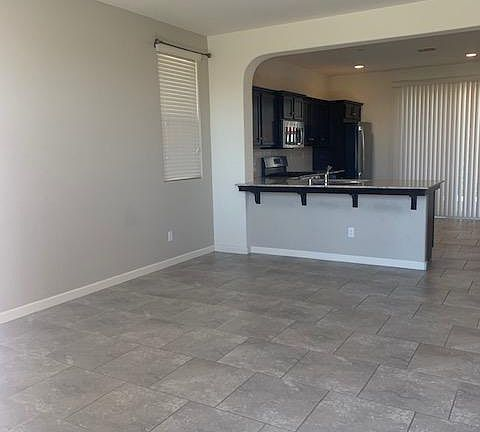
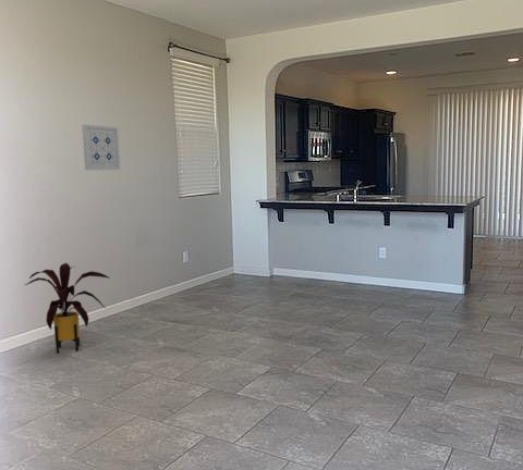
+ wall art (101, 148)
+ house plant (61, 307)
